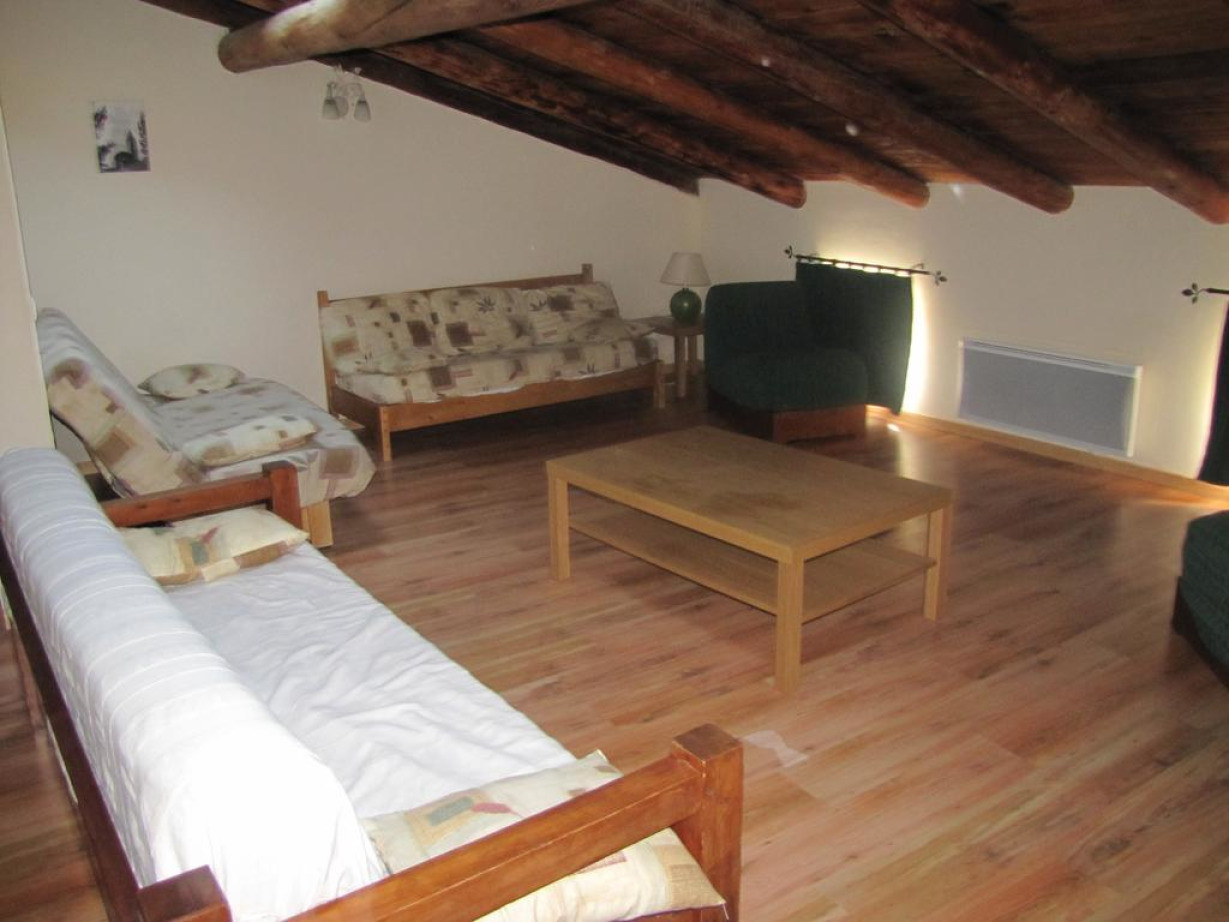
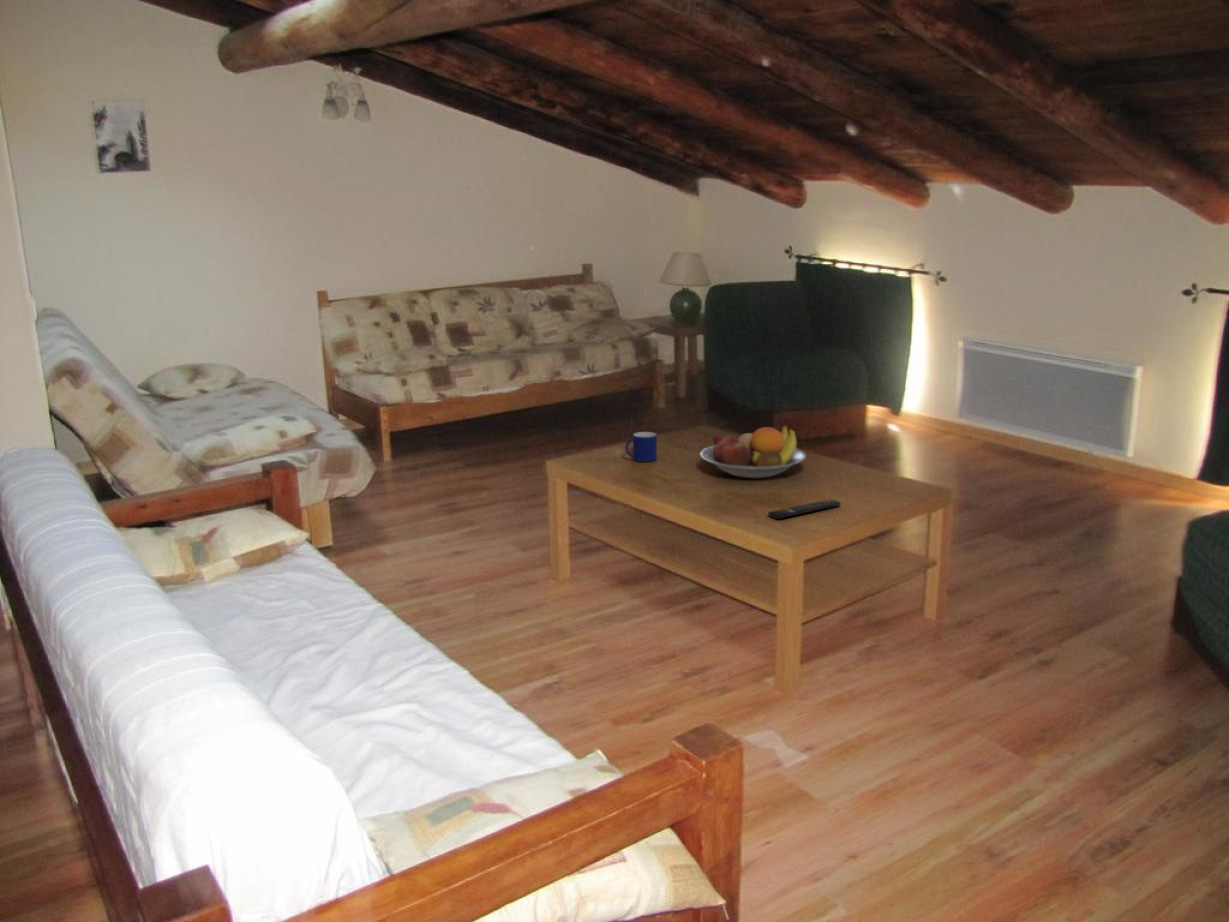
+ mug (640, 447)
+ fruit bowl (752, 450)
+ remote control (805, 509)
